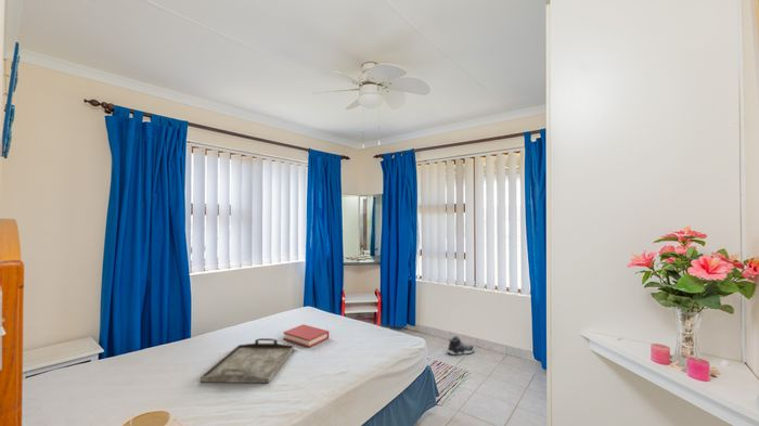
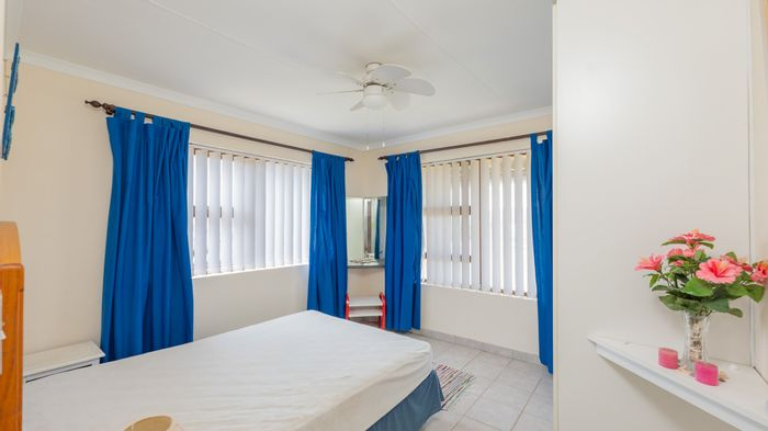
- hardback book (306, 335)
- serving tray (252, 358)
- sneaker (461, 344)
